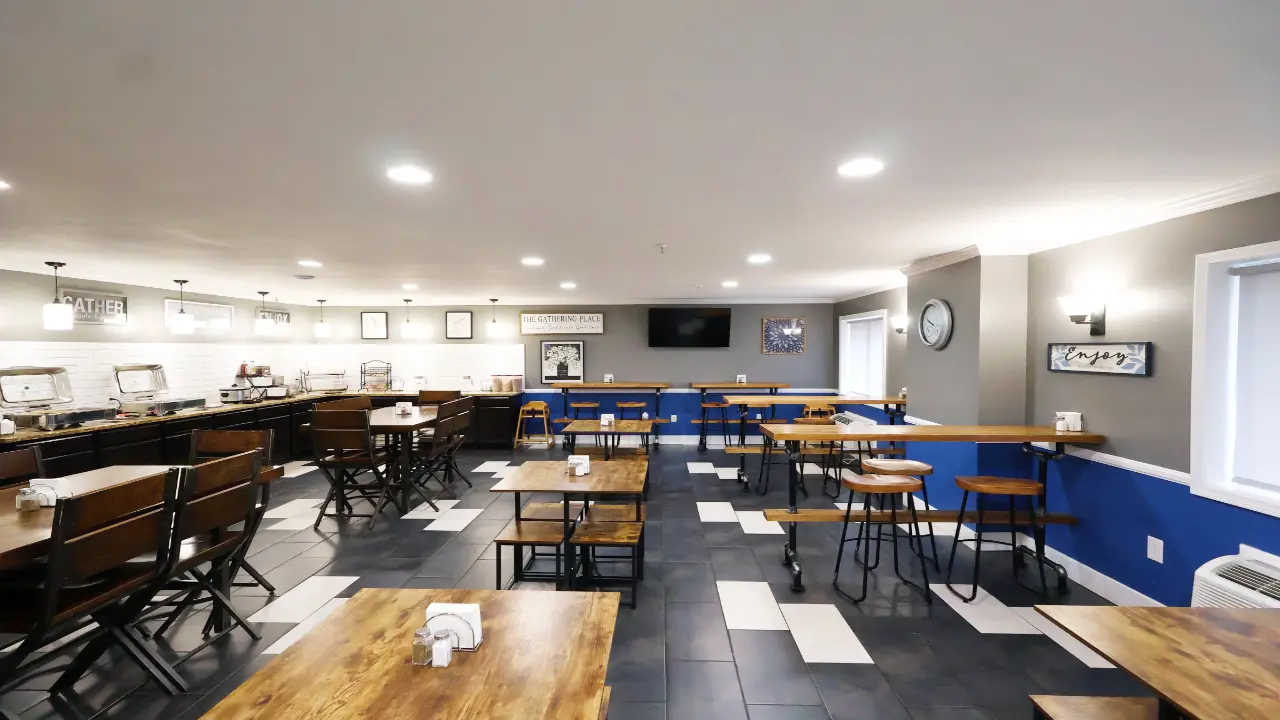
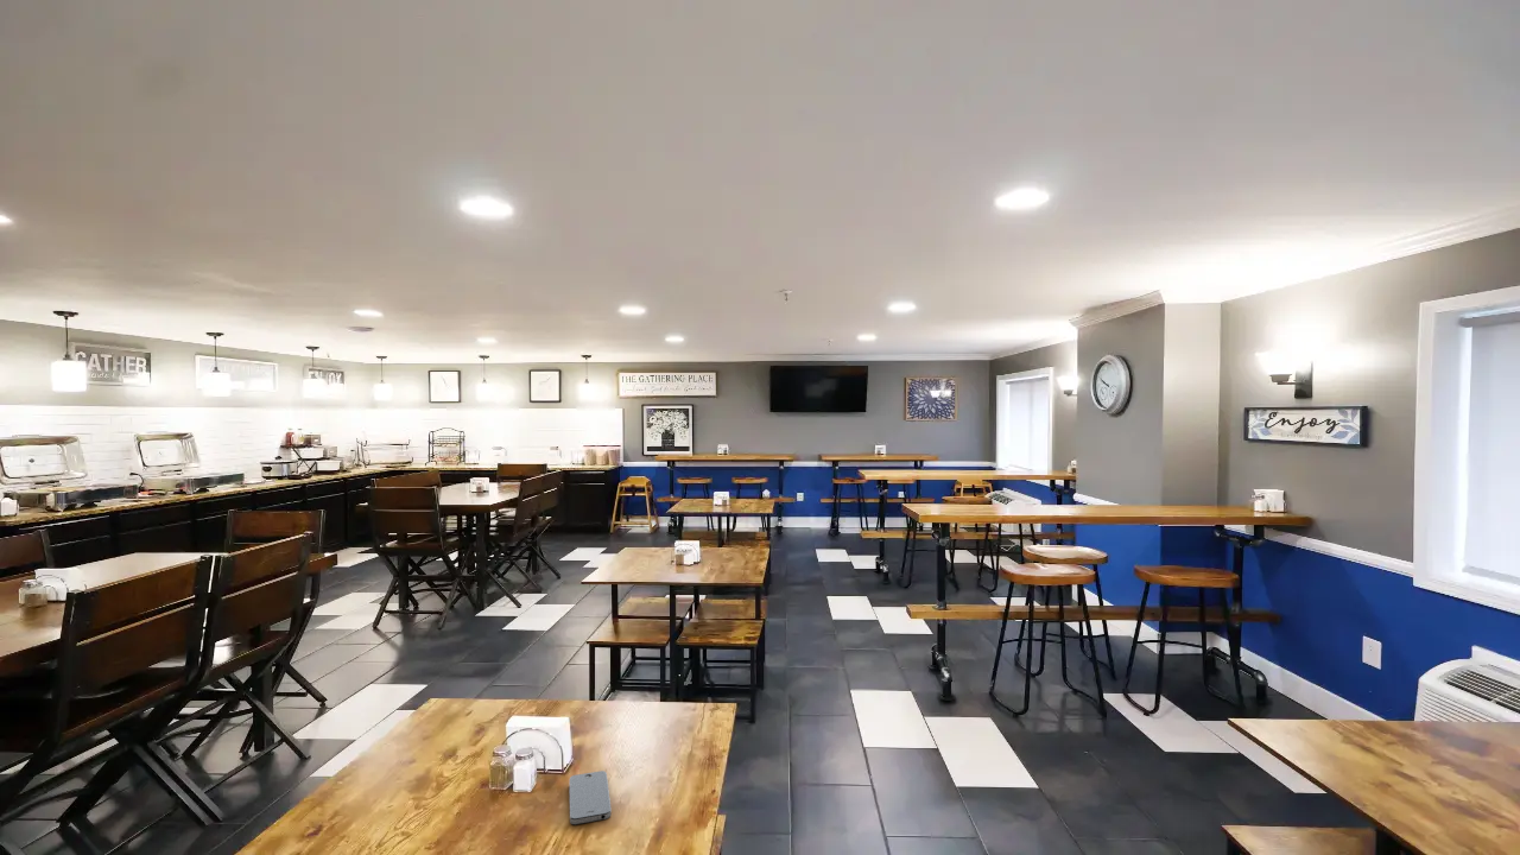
+ smartphone (589, 796)
